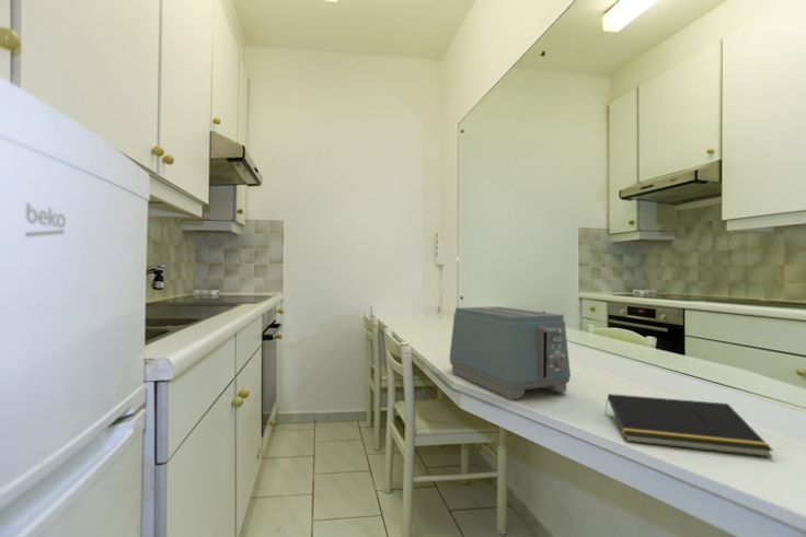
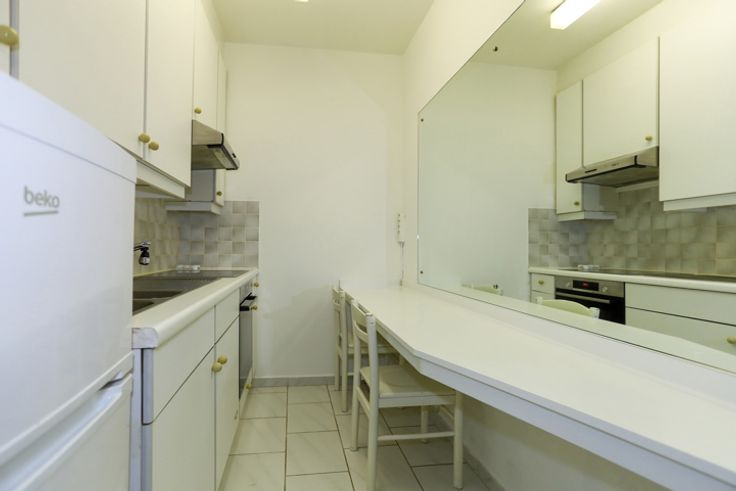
- toaster (508, 347)
- notepad (679, 421)
